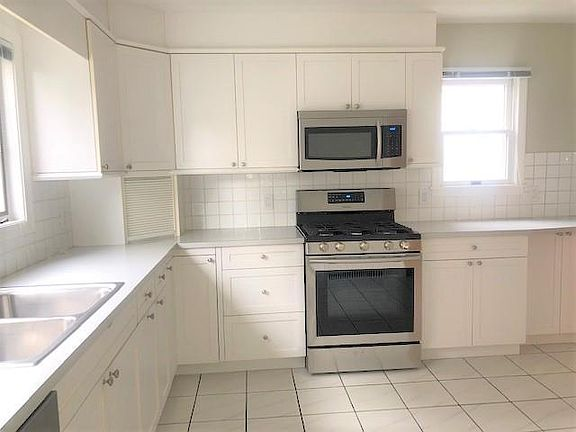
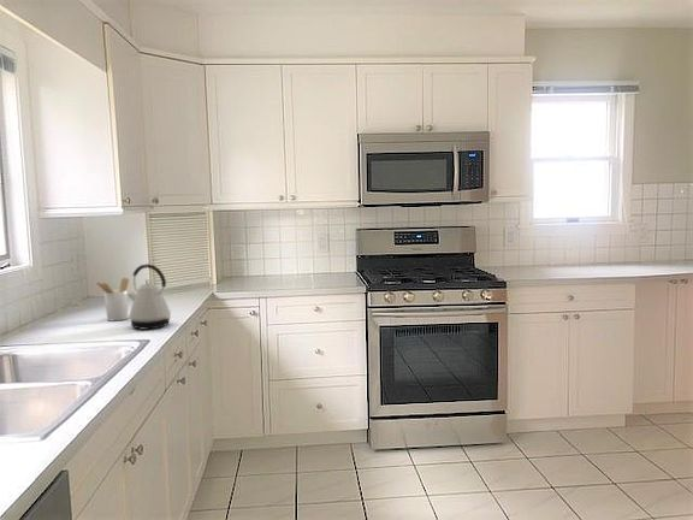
+ kettle (147, 295)
+ utensil holder (112, 299)
